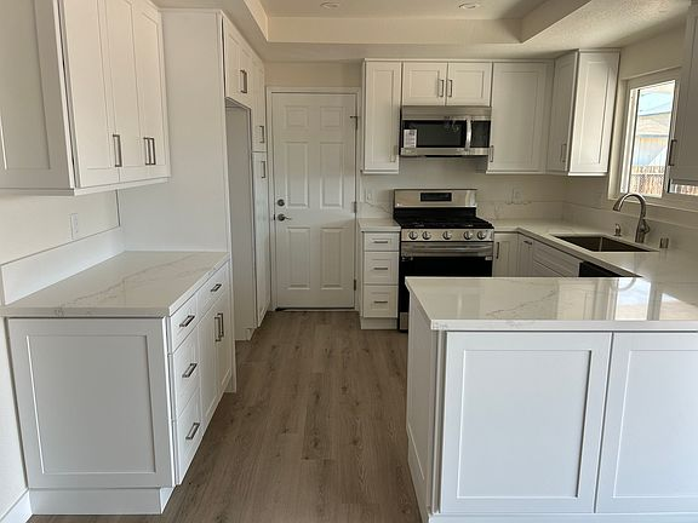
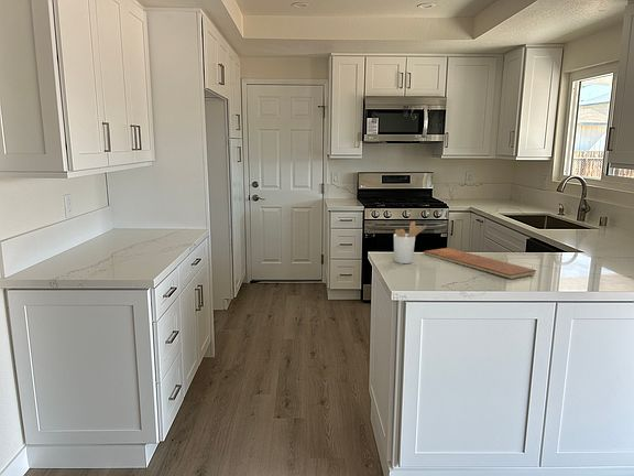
+ chopping board (474, 261)
+ utensil holder (408, 242)
